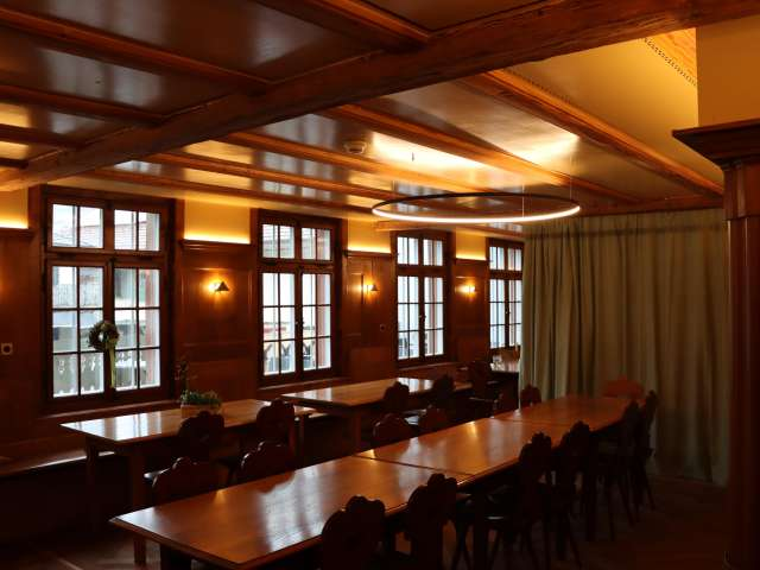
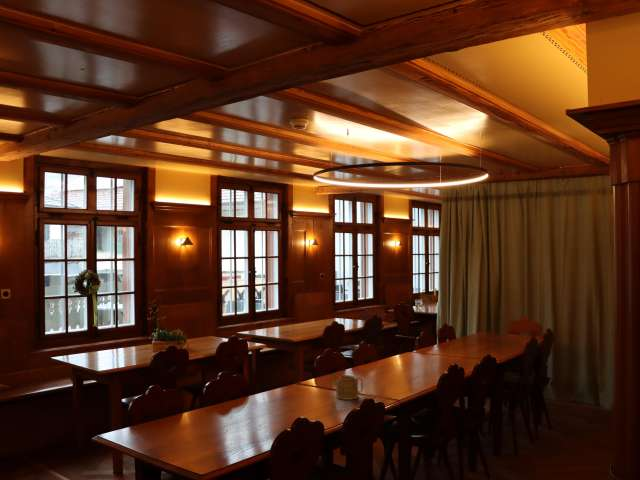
+ teapot (346, 386)
